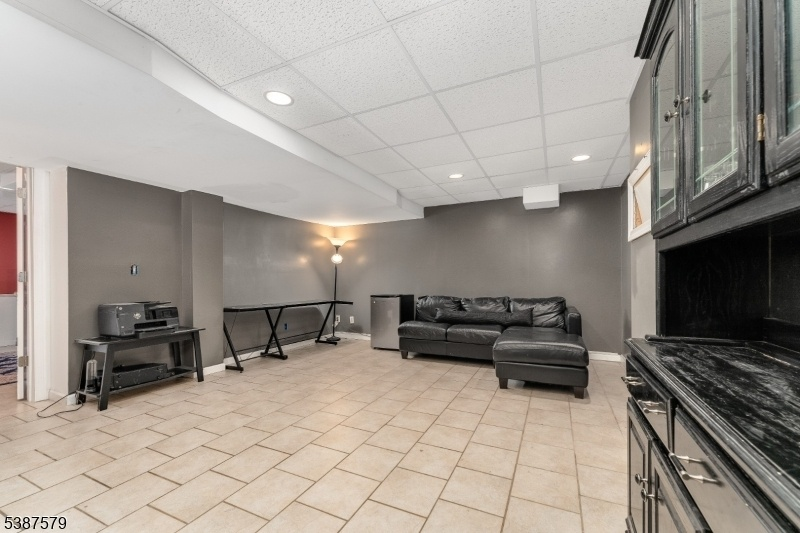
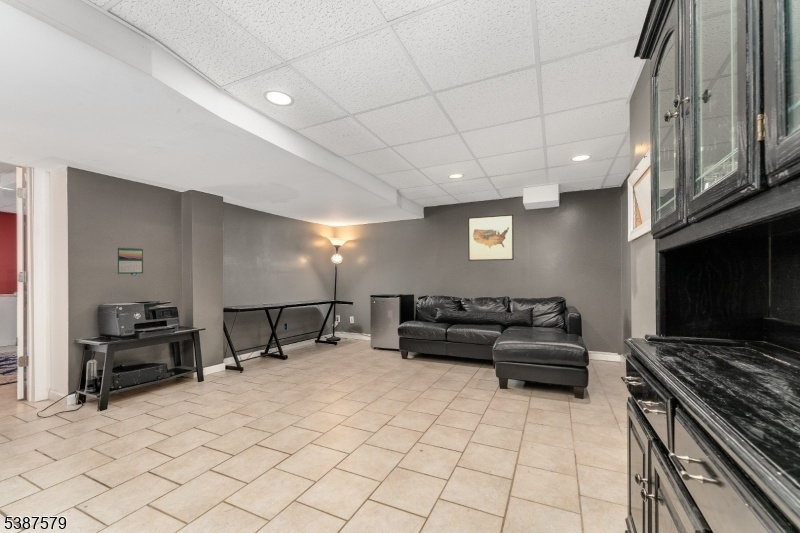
+ calendar (130, 260)
+ wall art (490, 238)
